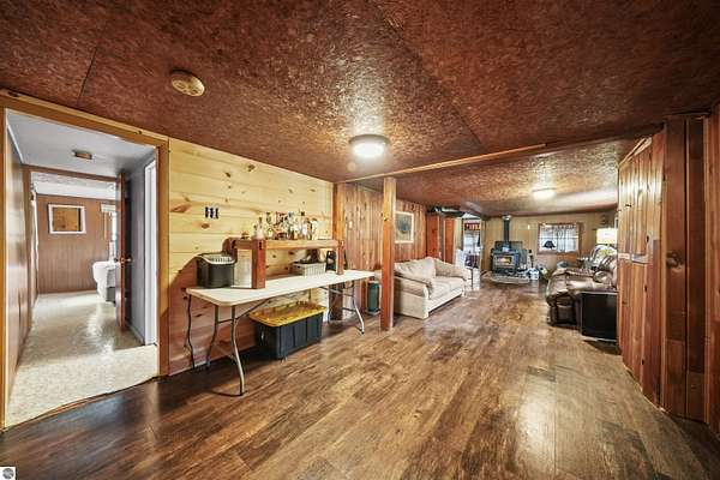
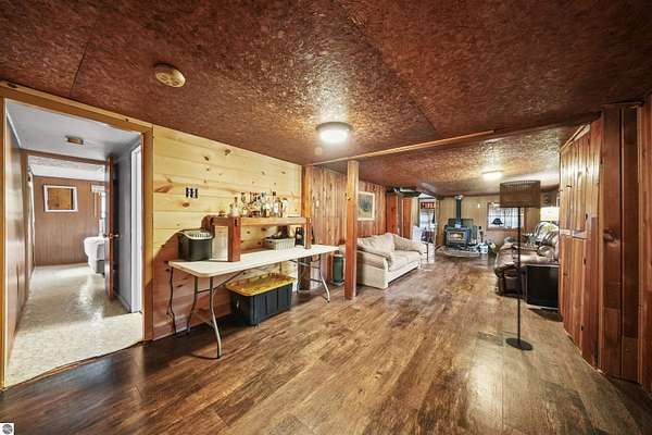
+ floor lamp (518, 263)
